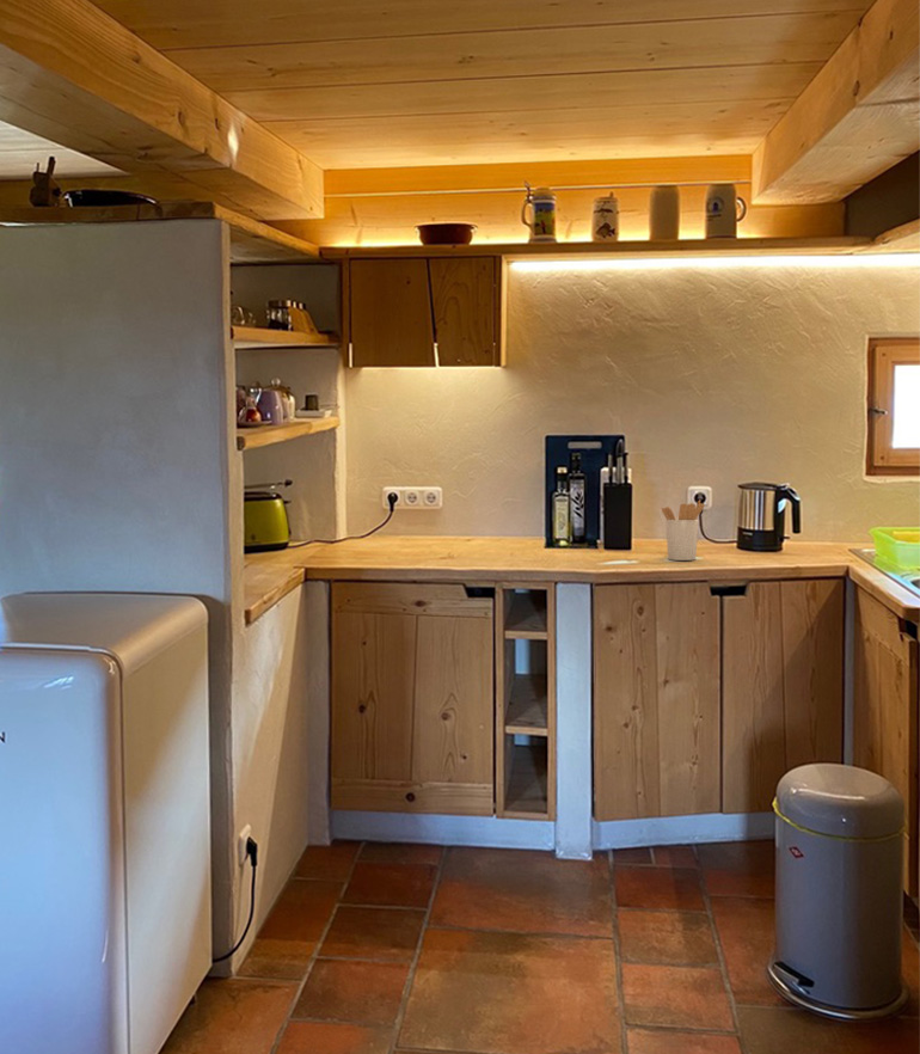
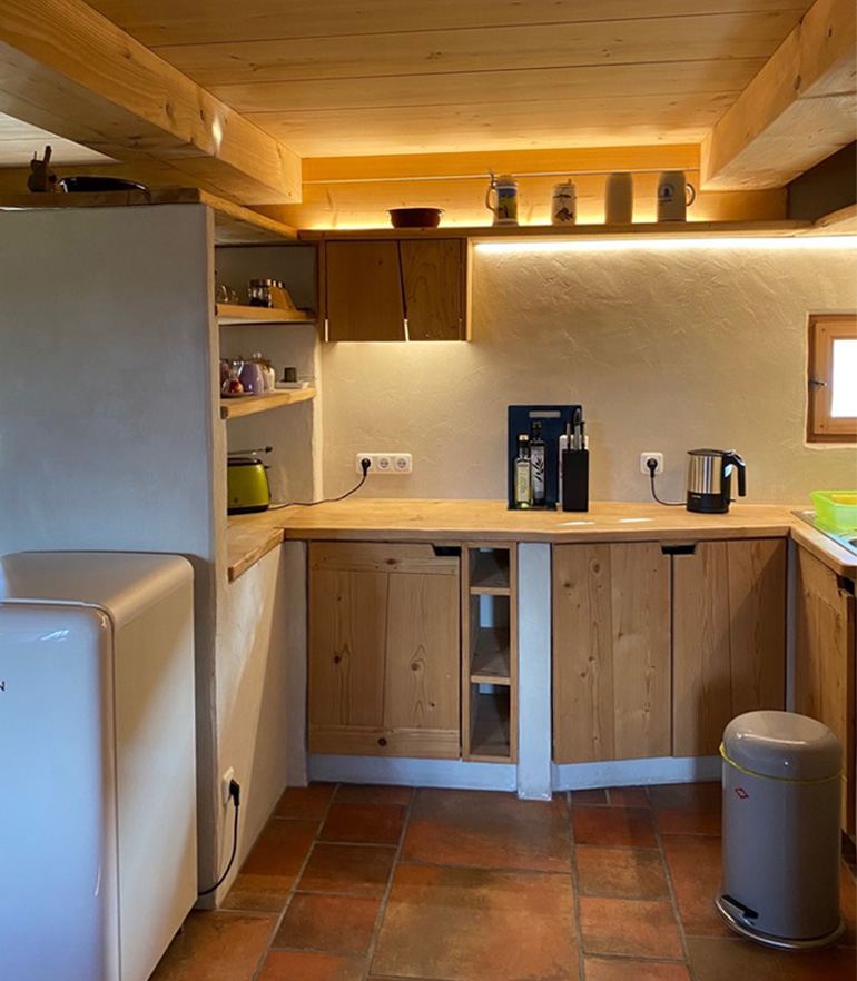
- utensil holder (685, 529)
